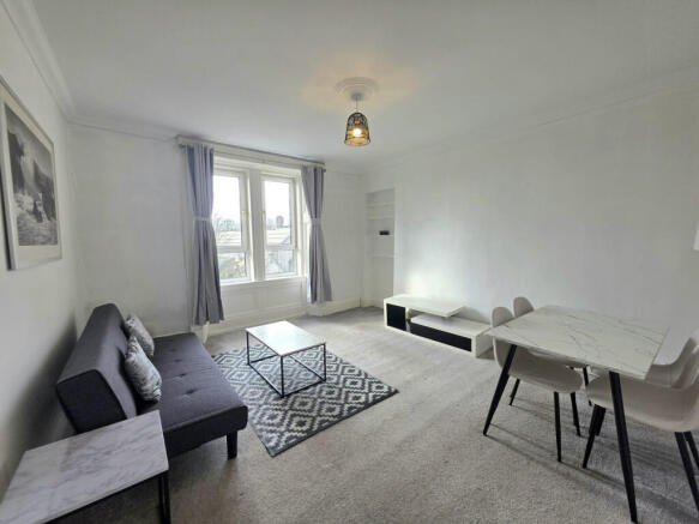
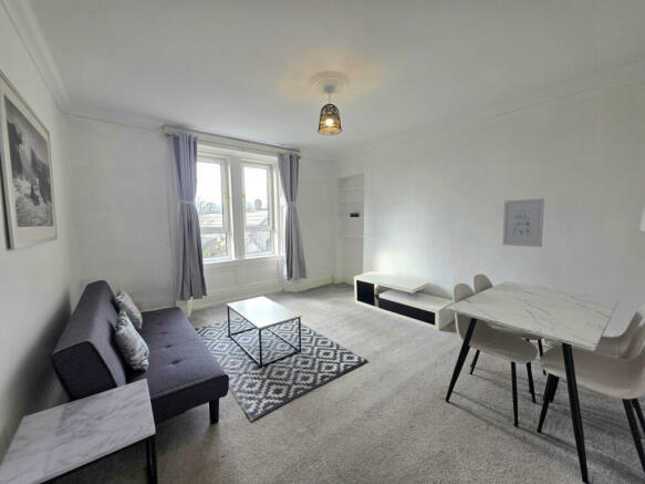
+ wall art (522, 223)
